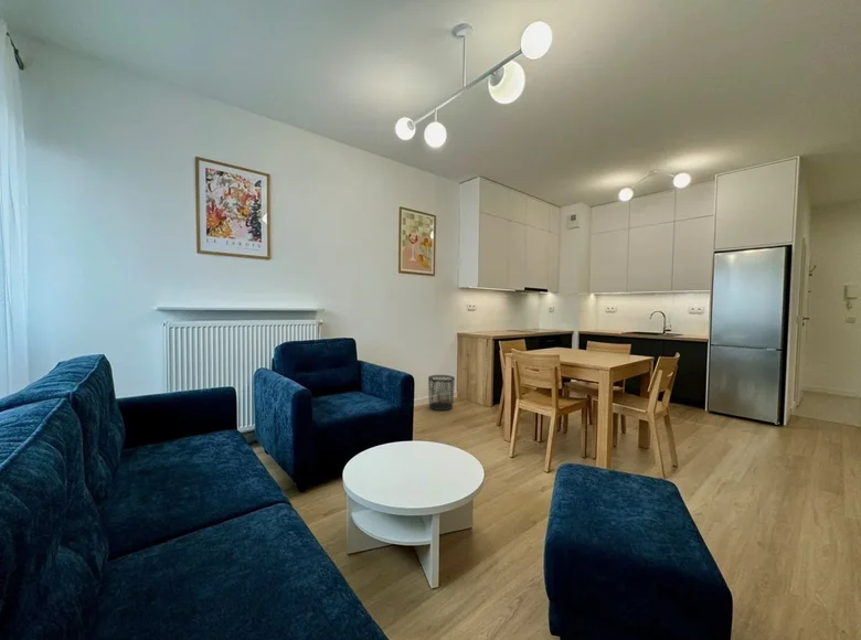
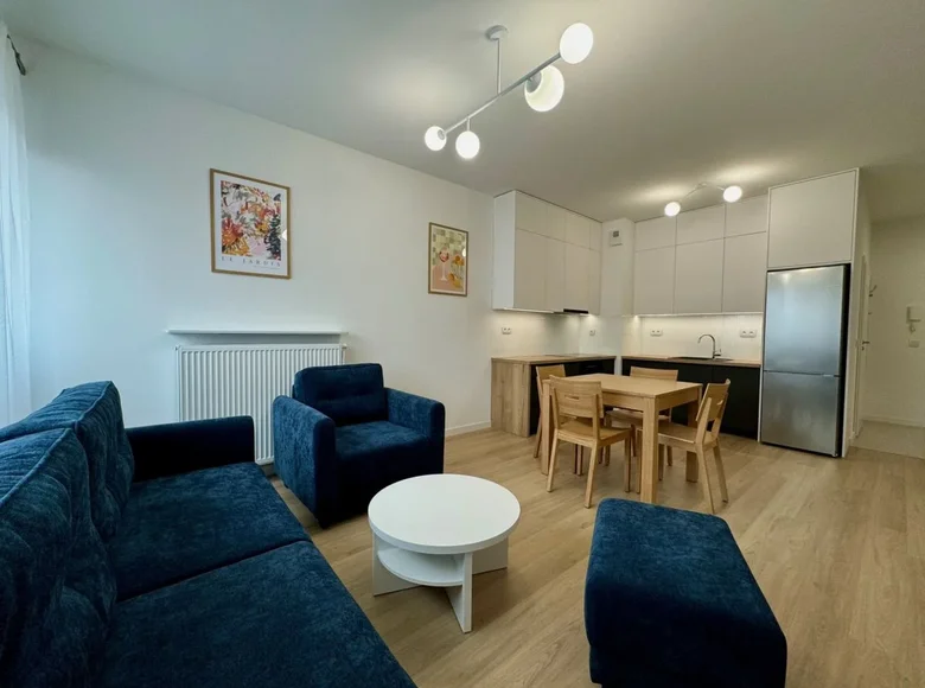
- waste bin (442, 392)
